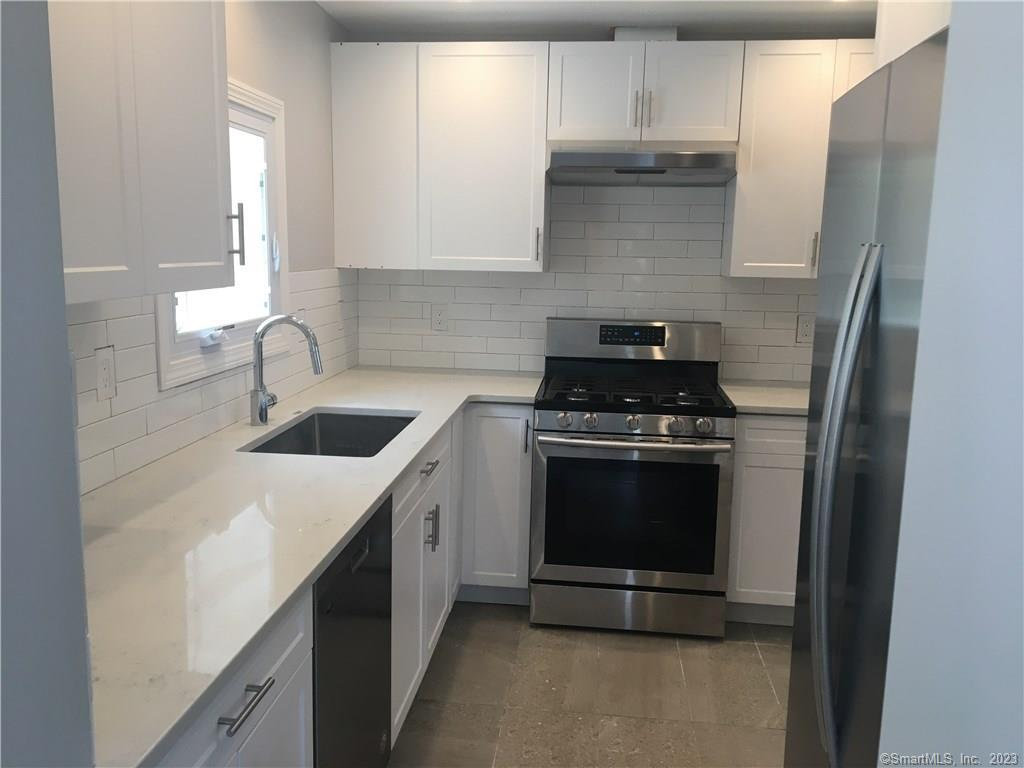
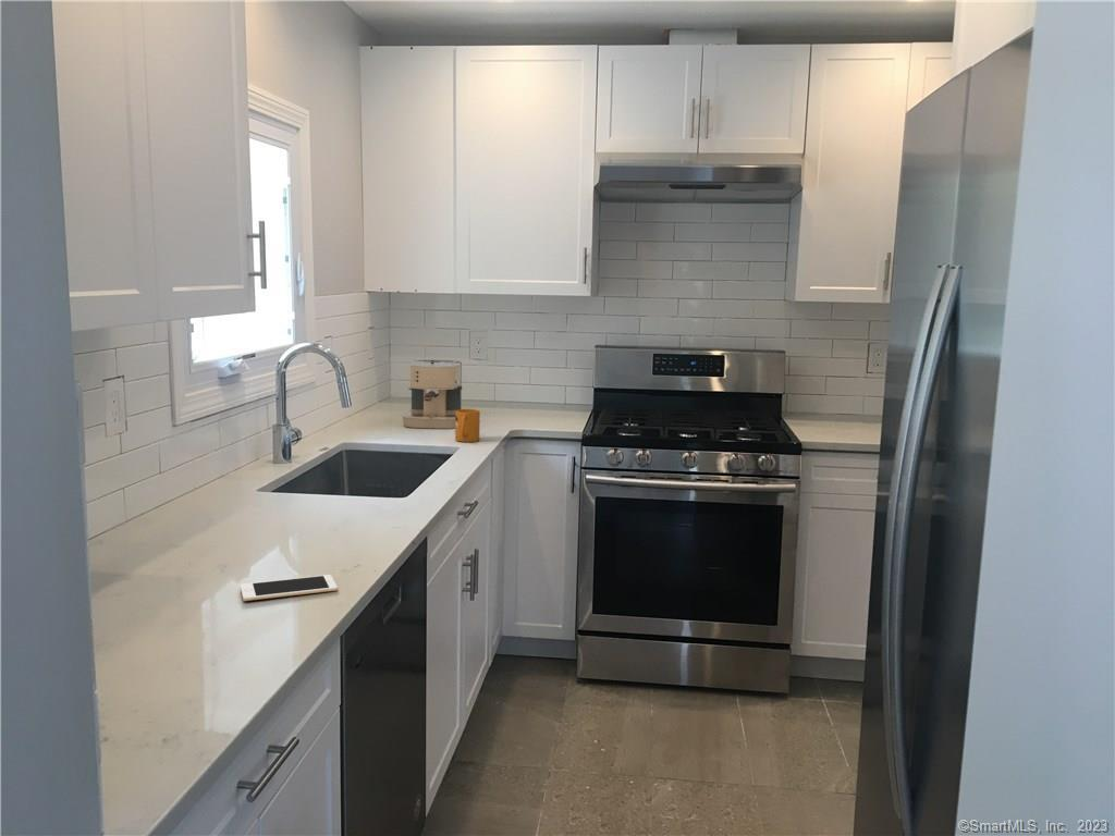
+ cell phone (289, 587)
+ mug (466, 426)
+ coffee maker (433, 391)
